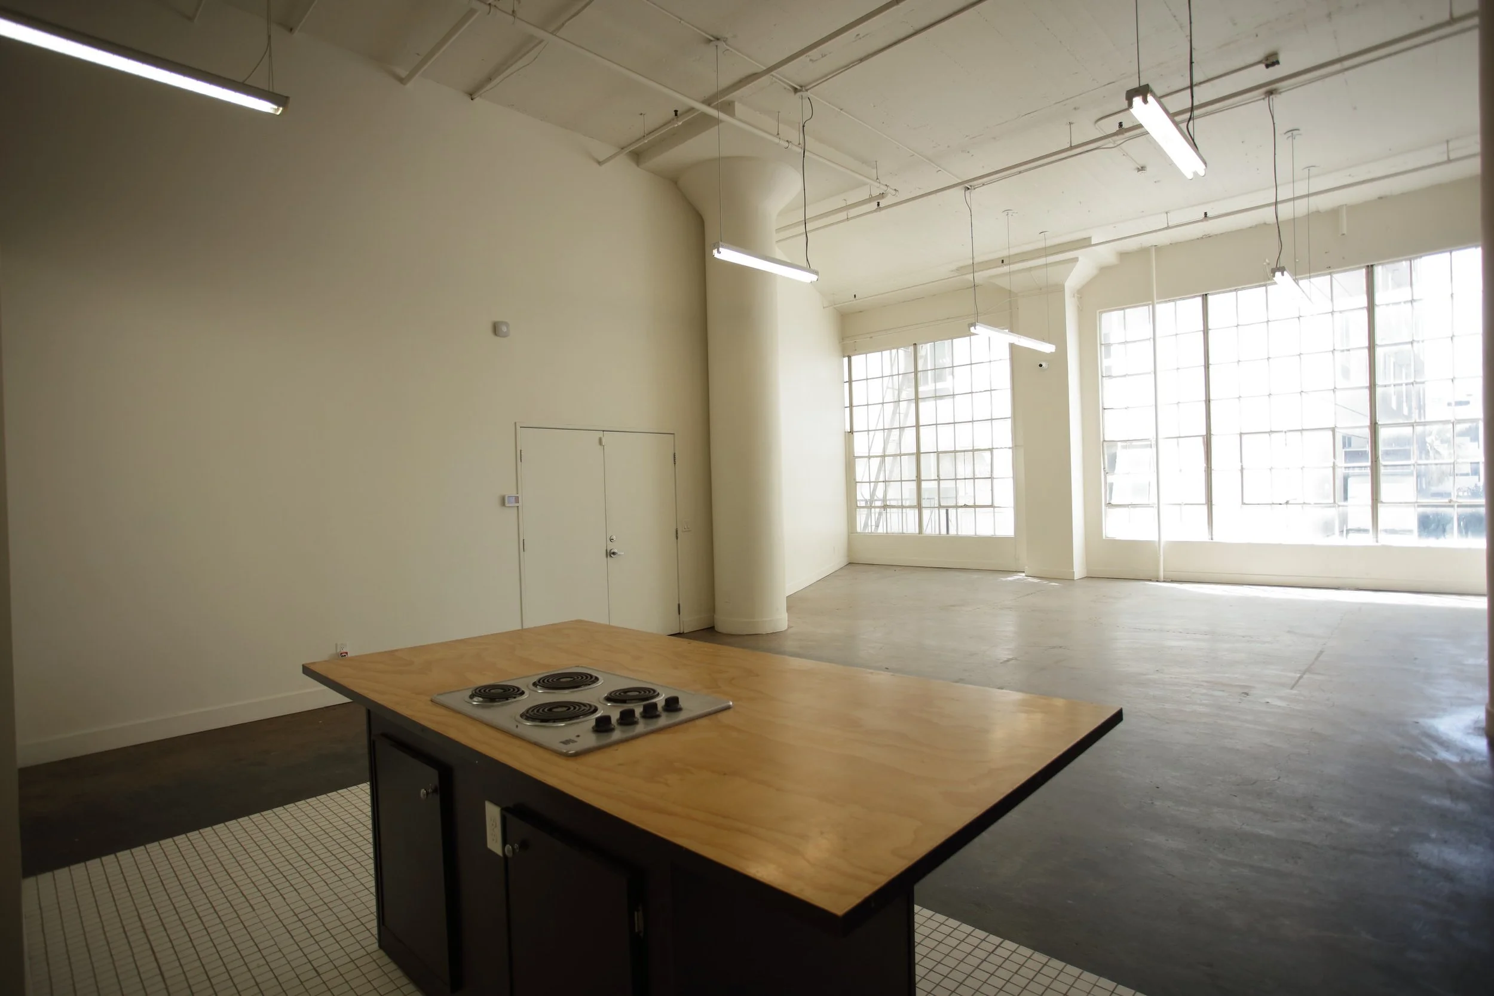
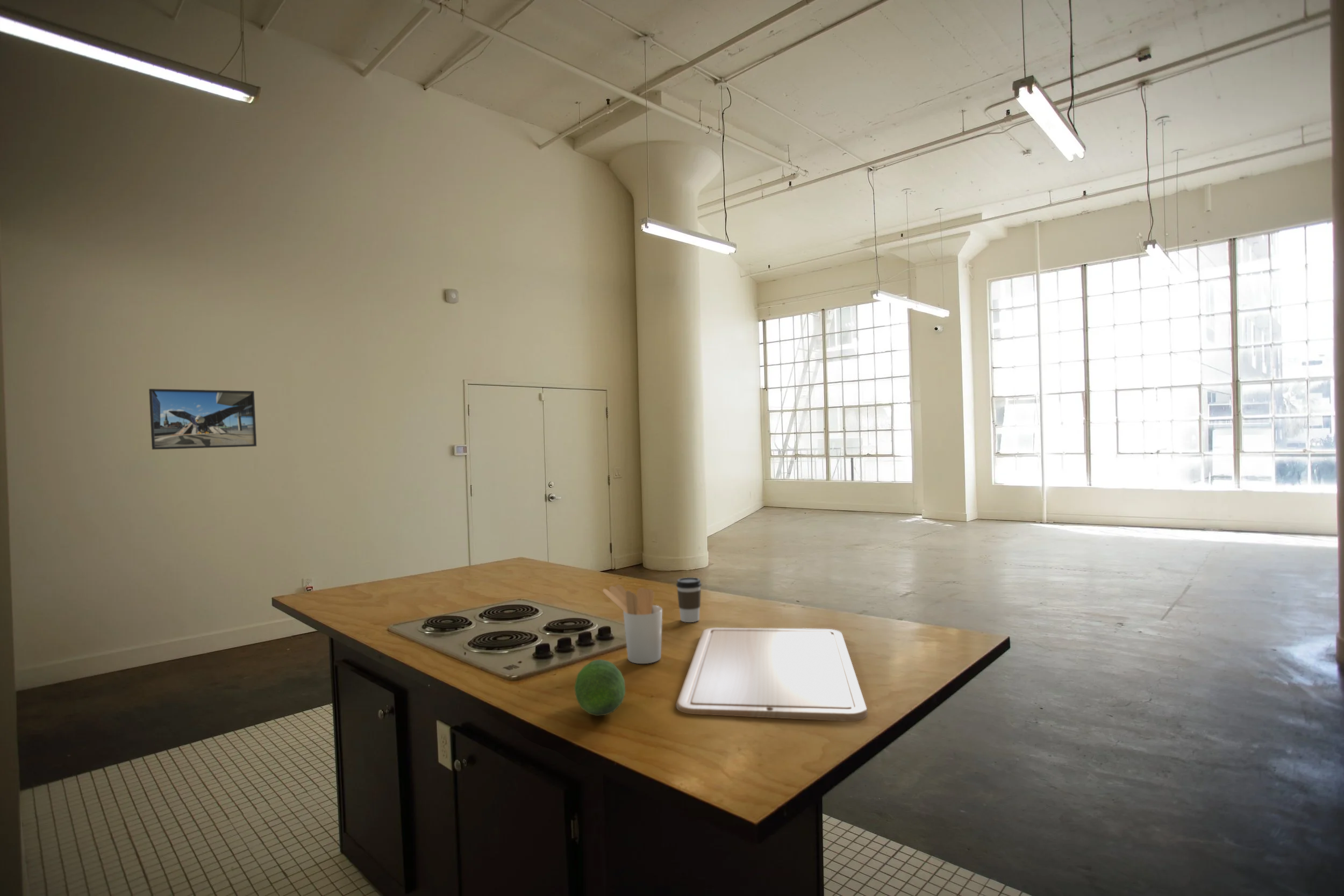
+ fruit (600, 684)
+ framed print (205, 419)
+ utensil holder (634, 621)
+ coffee cup (689, 599)
+ chopping board (770, 665)
